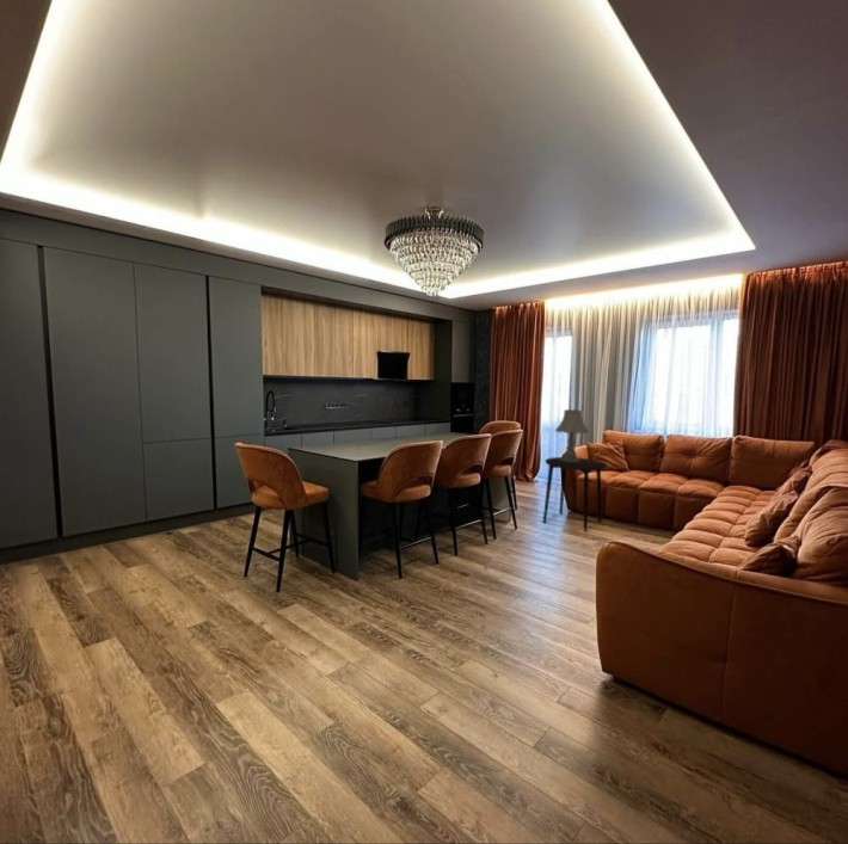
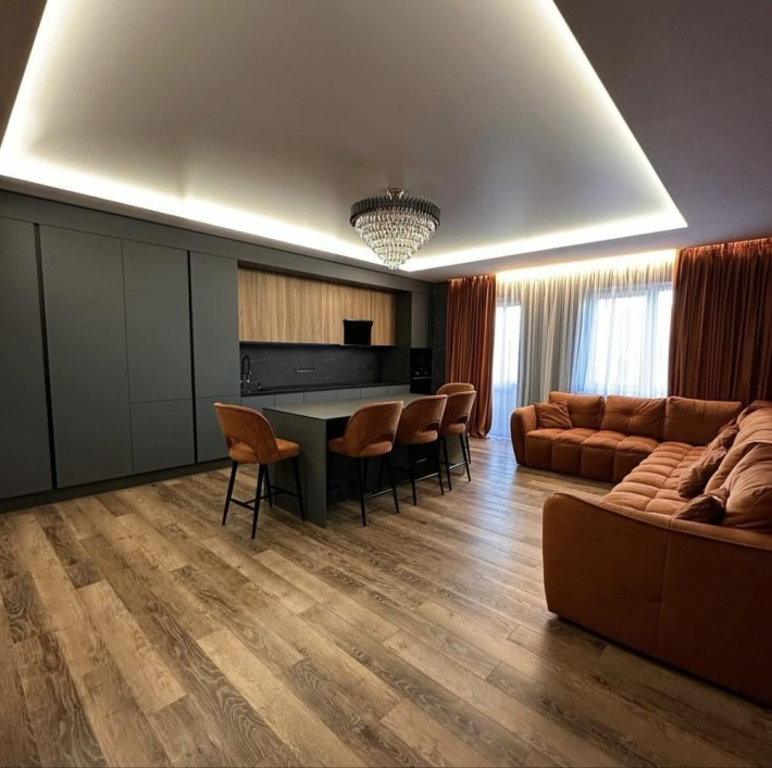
- side table (564, 491)
- table lamp (571, 435)
